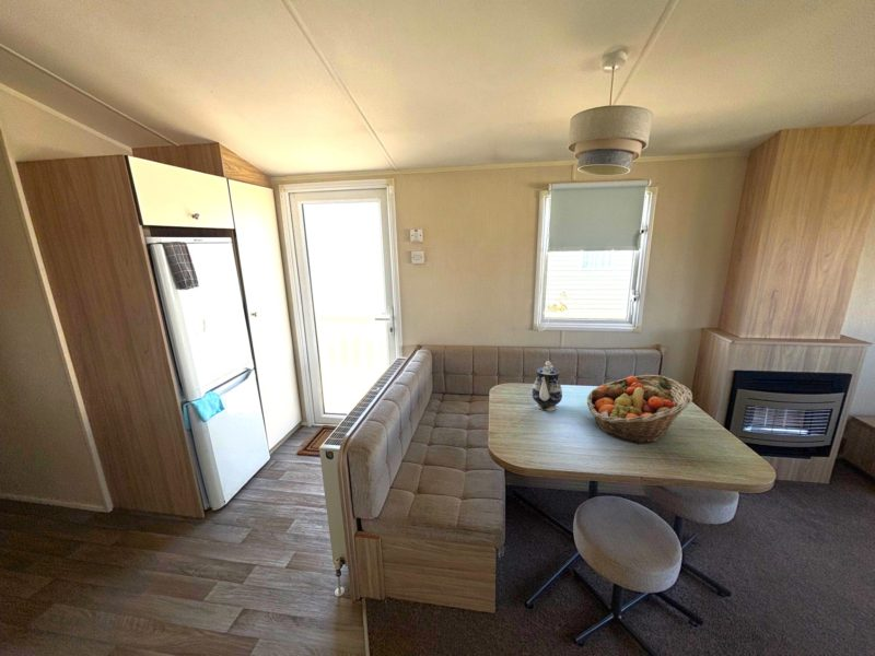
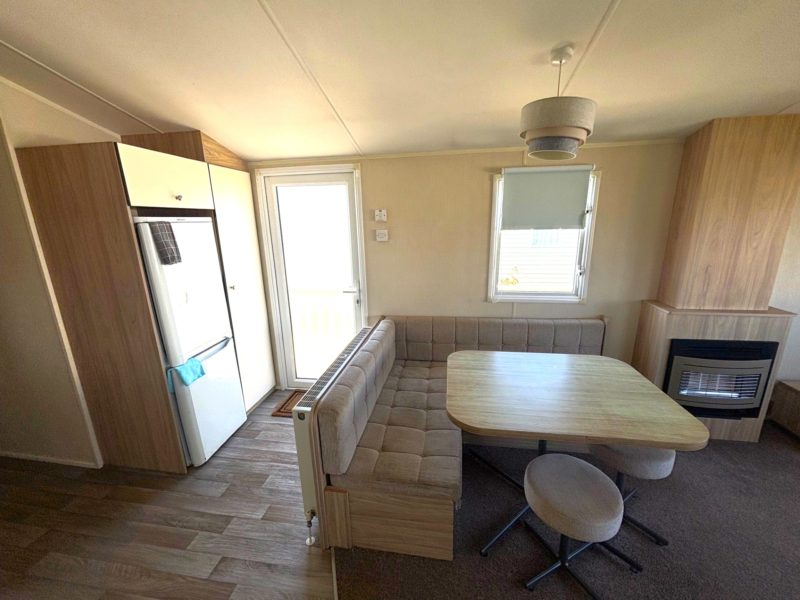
- fruit basket (634, 403)
- teapot (547, 384)
